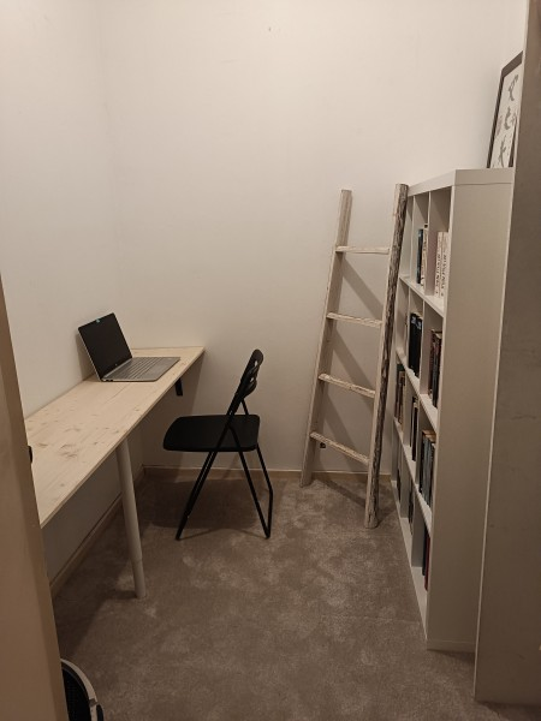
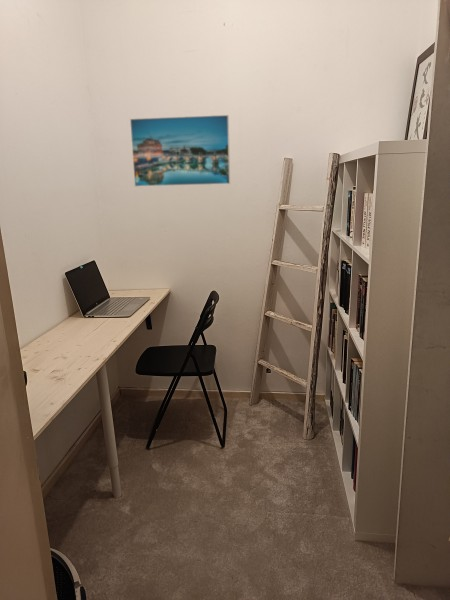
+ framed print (180, 151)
